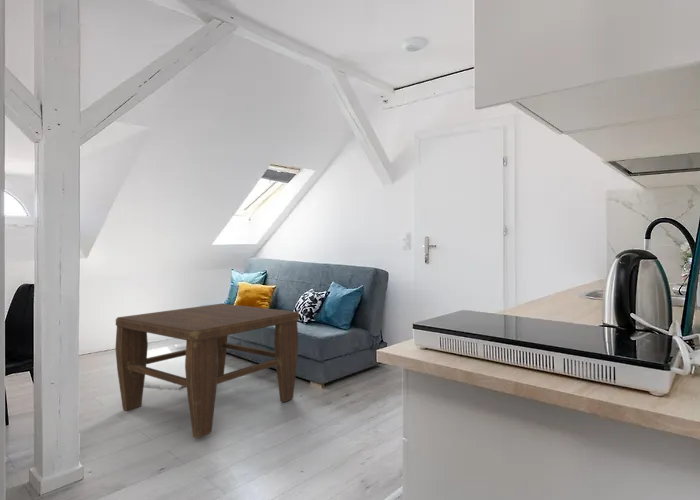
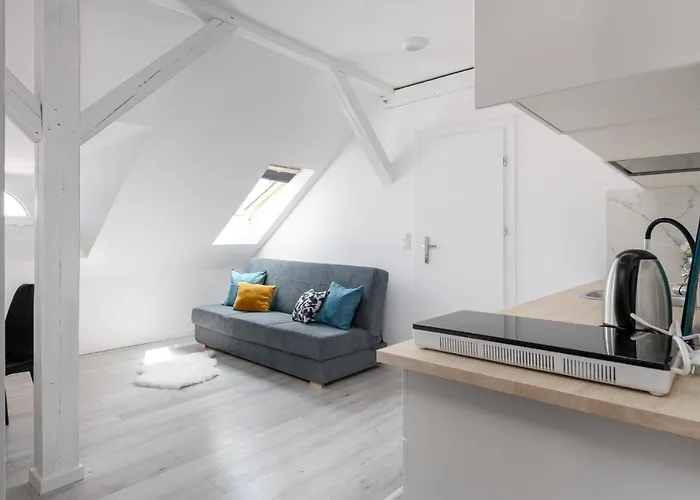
- coffee table (211, 359)
